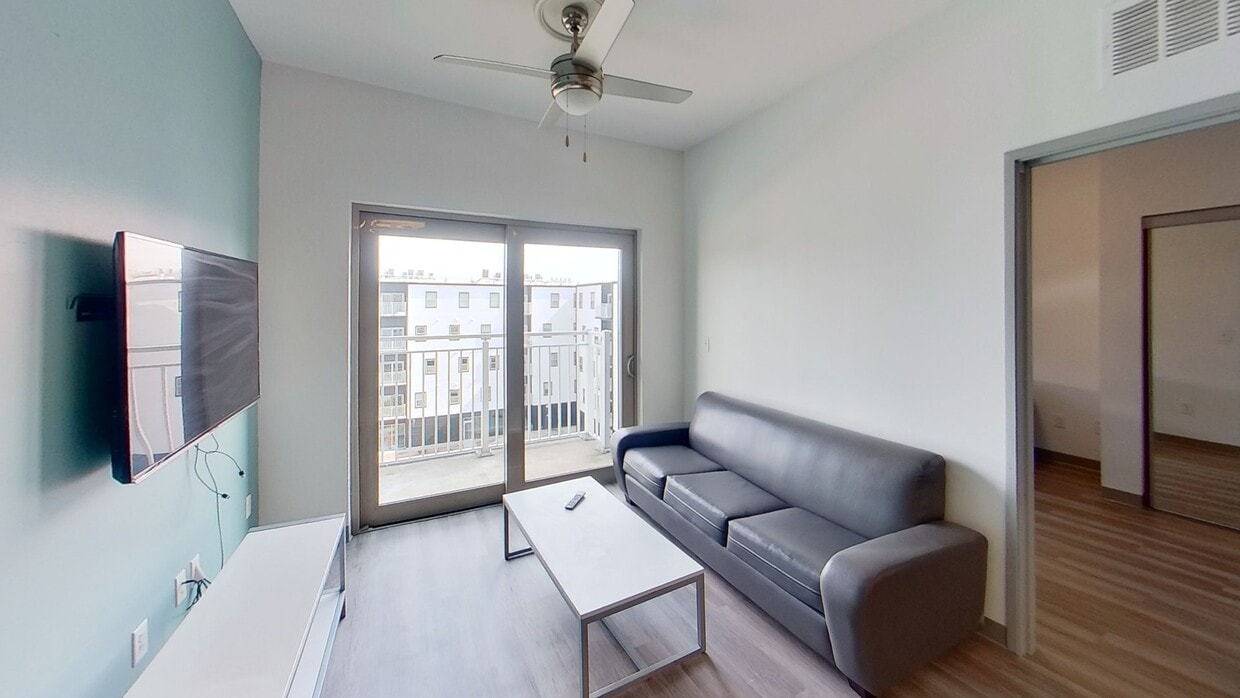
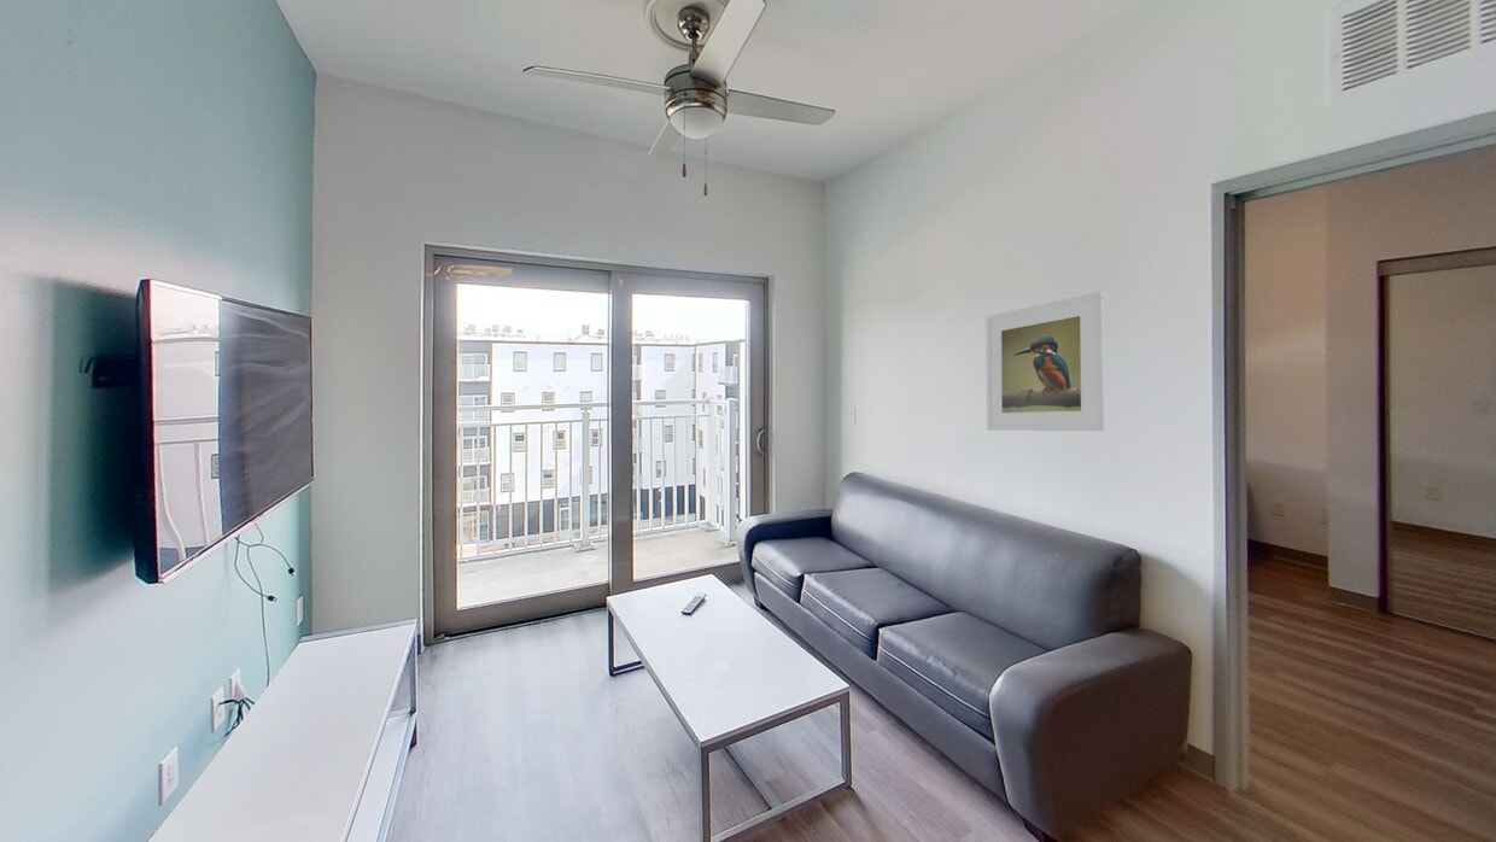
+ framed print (1039, 368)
